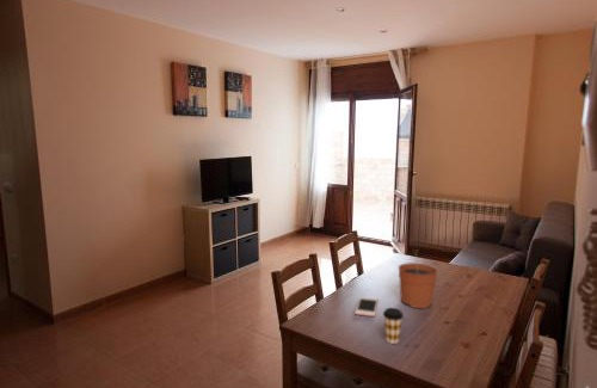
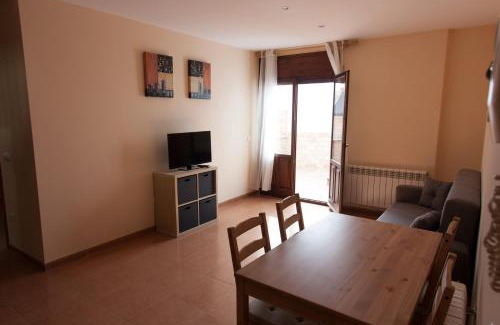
- plant pot (417, 277)
- cell phone (367, 306)
- coffee cup (392, 325)
